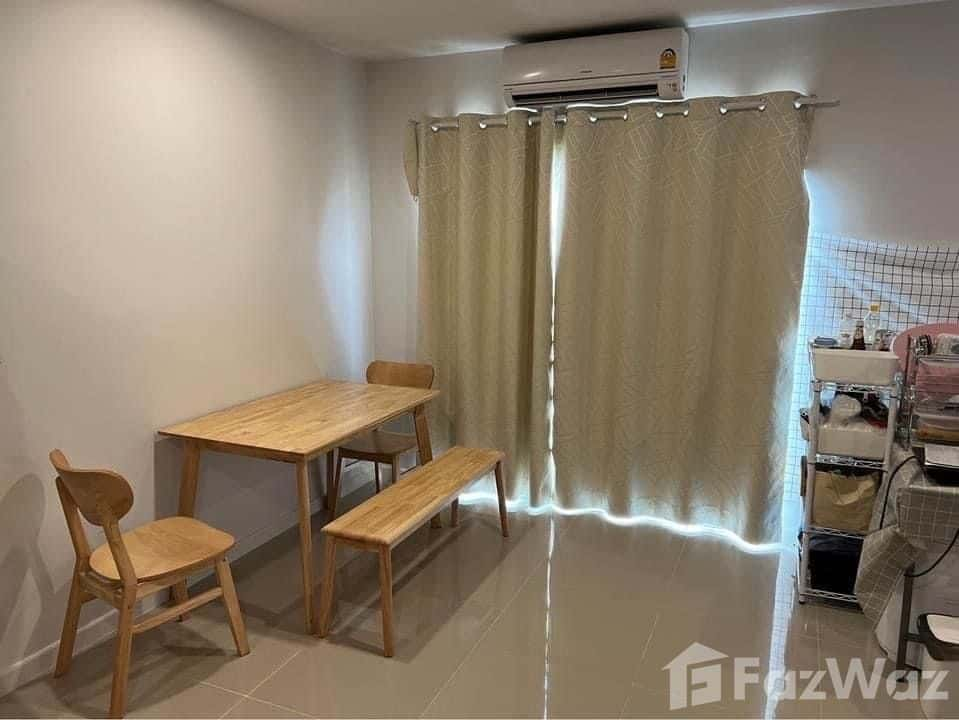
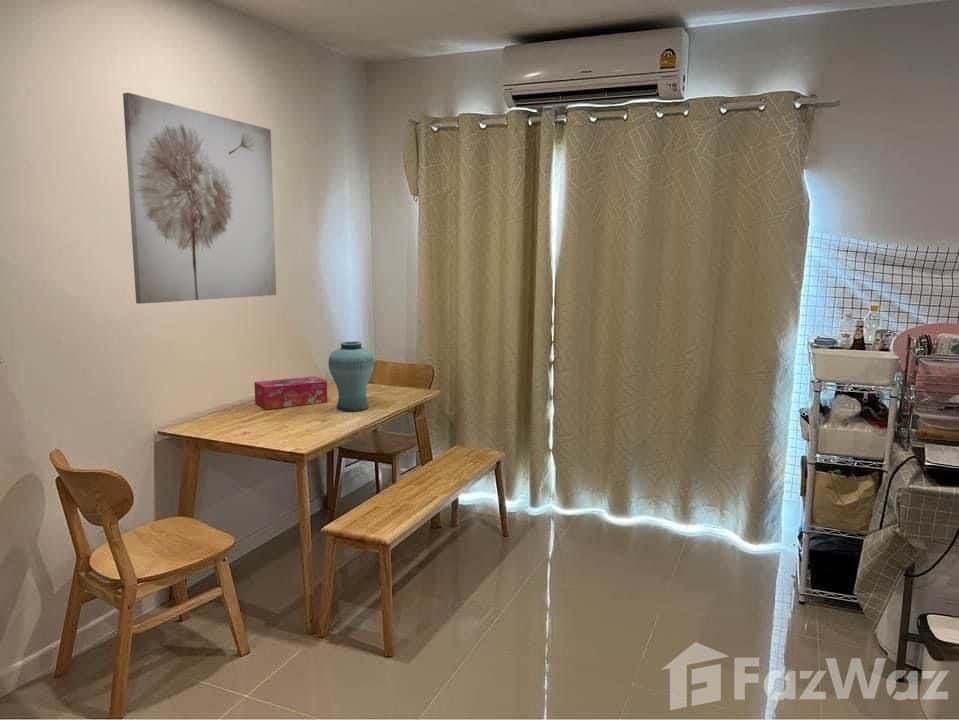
+ wall art (210, 207)
+ tissue box (291, 392)
+ vase (351, 375)
